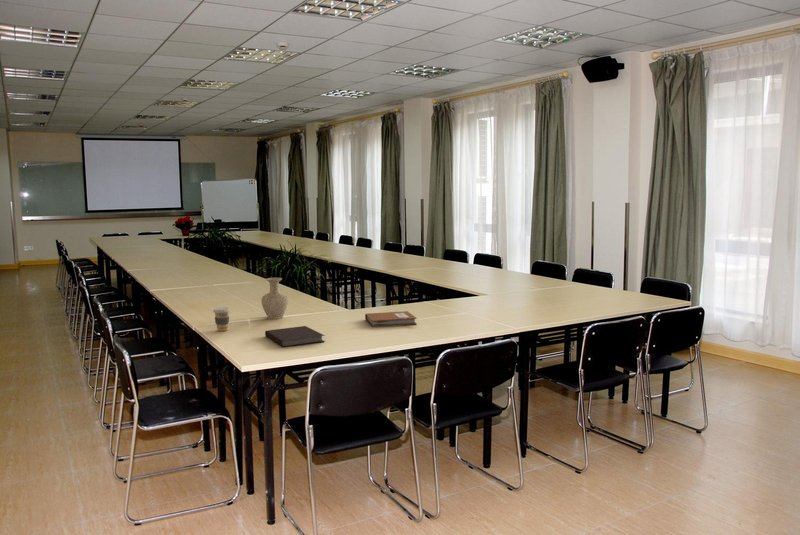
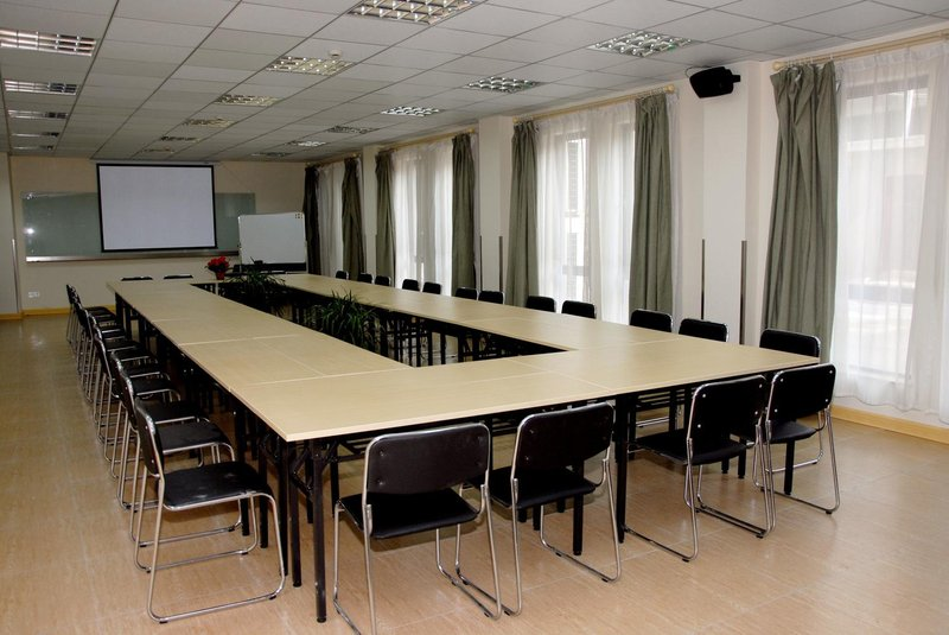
- notebook (391, 318)
- vase (274, 298)
- notebook (294, 336)
- coffee cup (221, 319)
